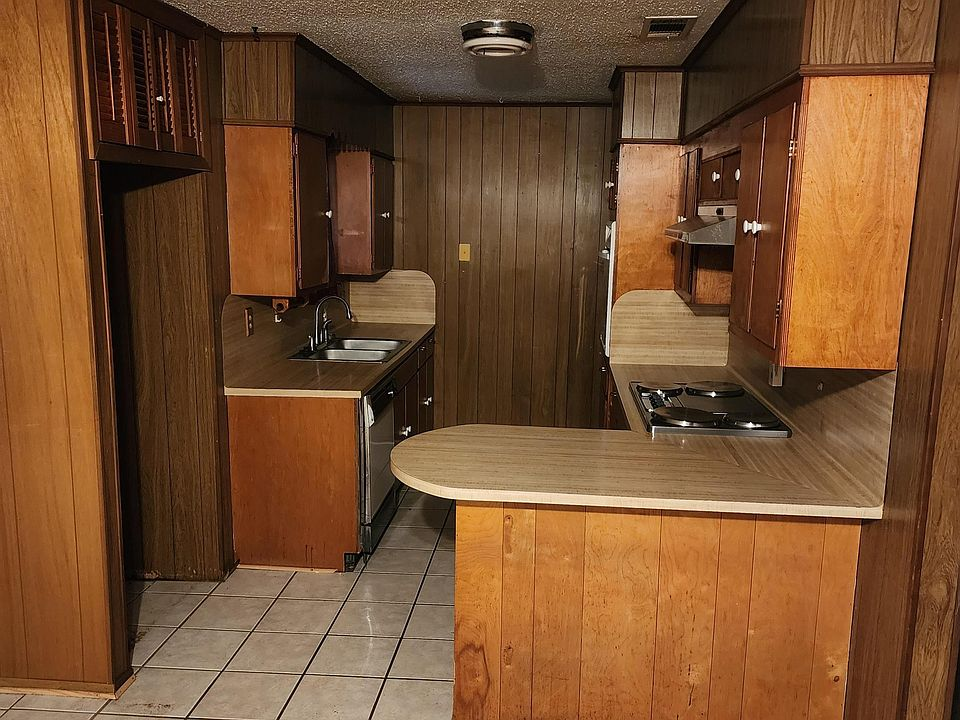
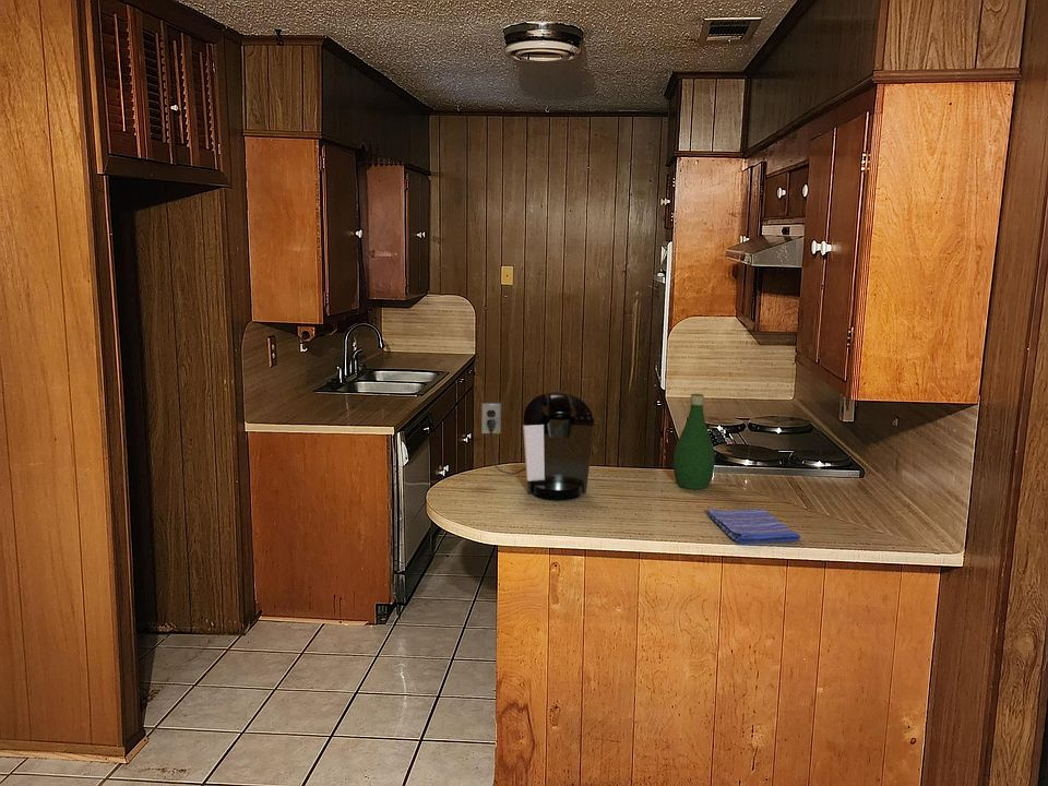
+ bottle (694, 440)
+ dish towel (751, 523)
+ coffee maker (537, 441)
